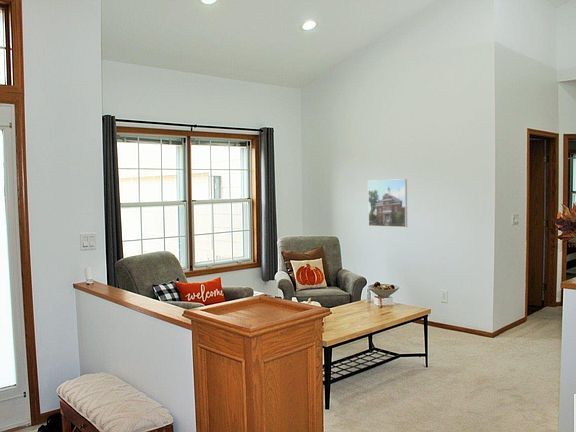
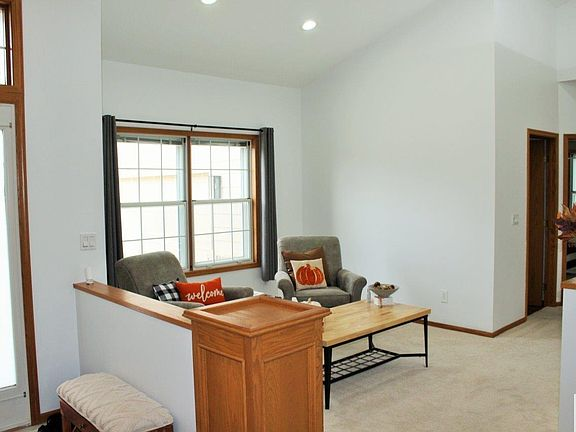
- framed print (387, 203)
